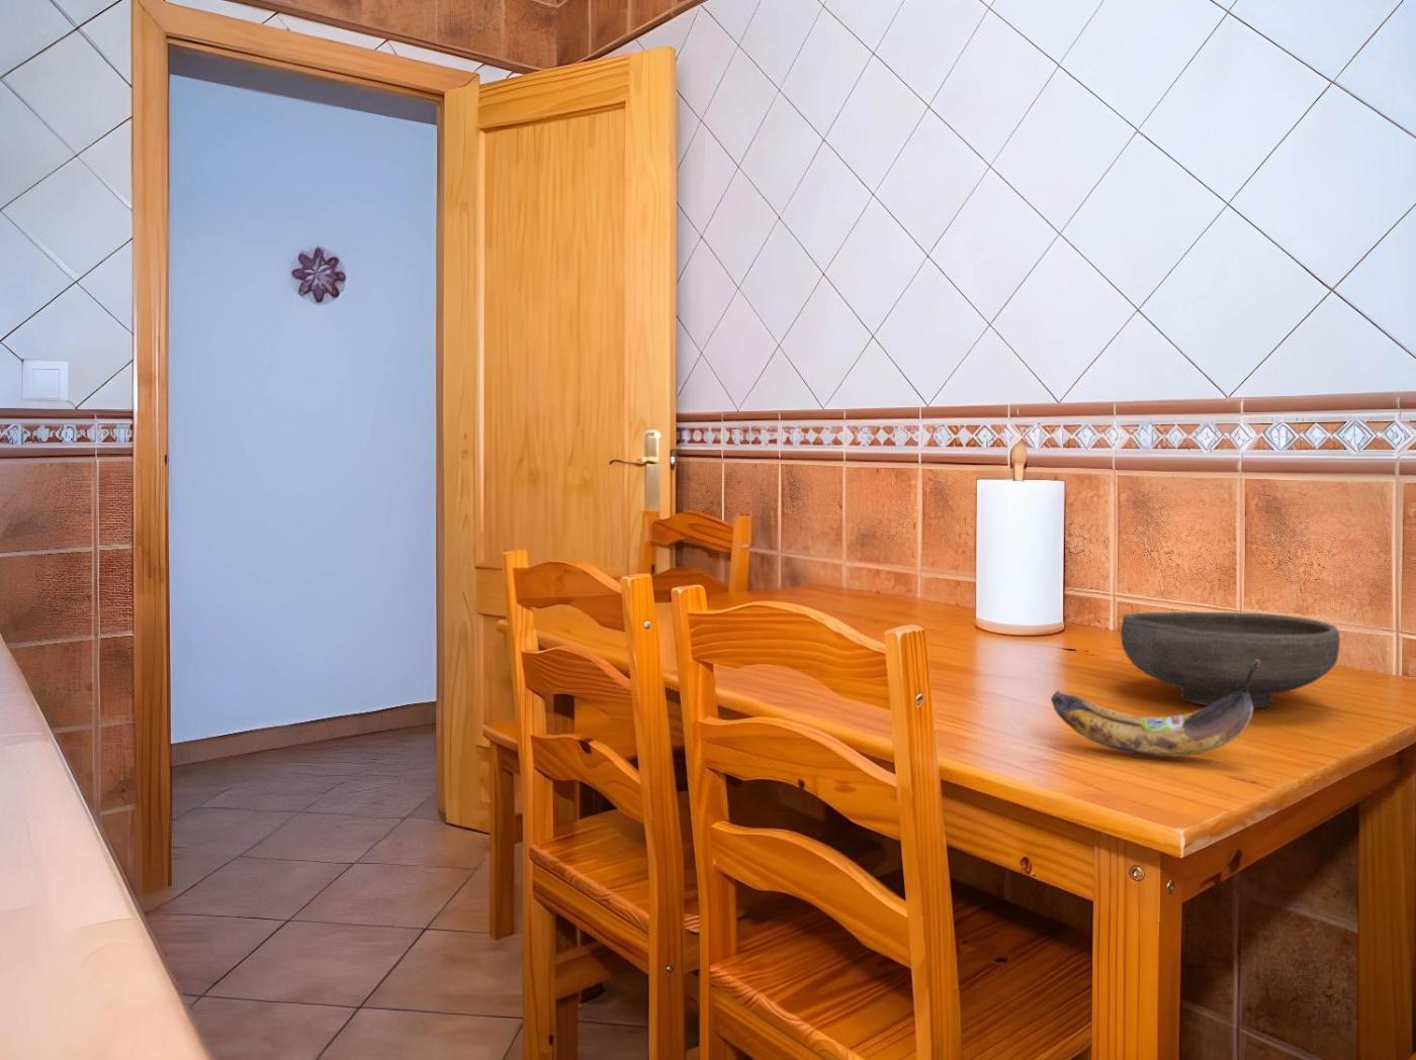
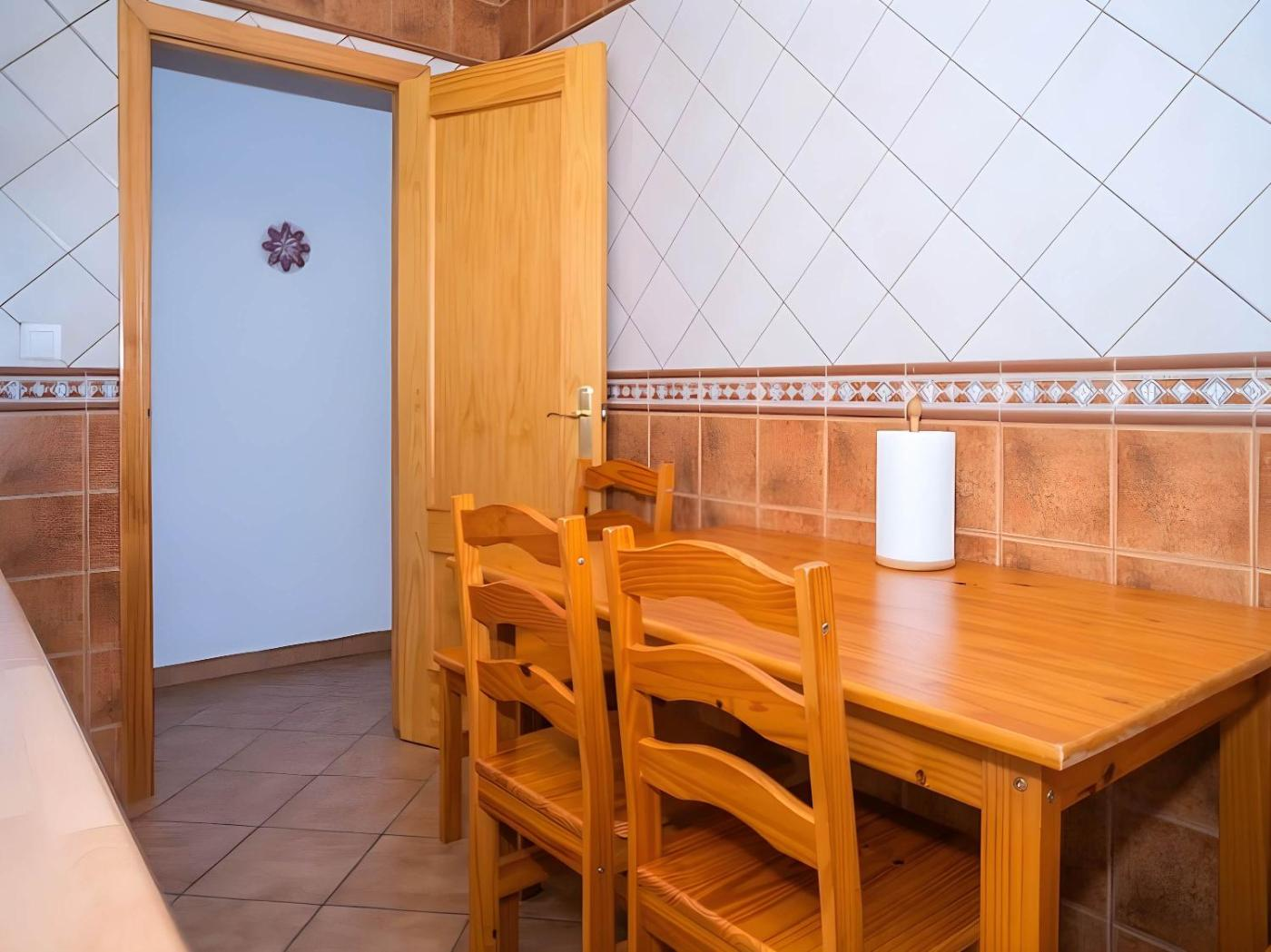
- bowl (1224, 659)
- banana (1148, 716)
